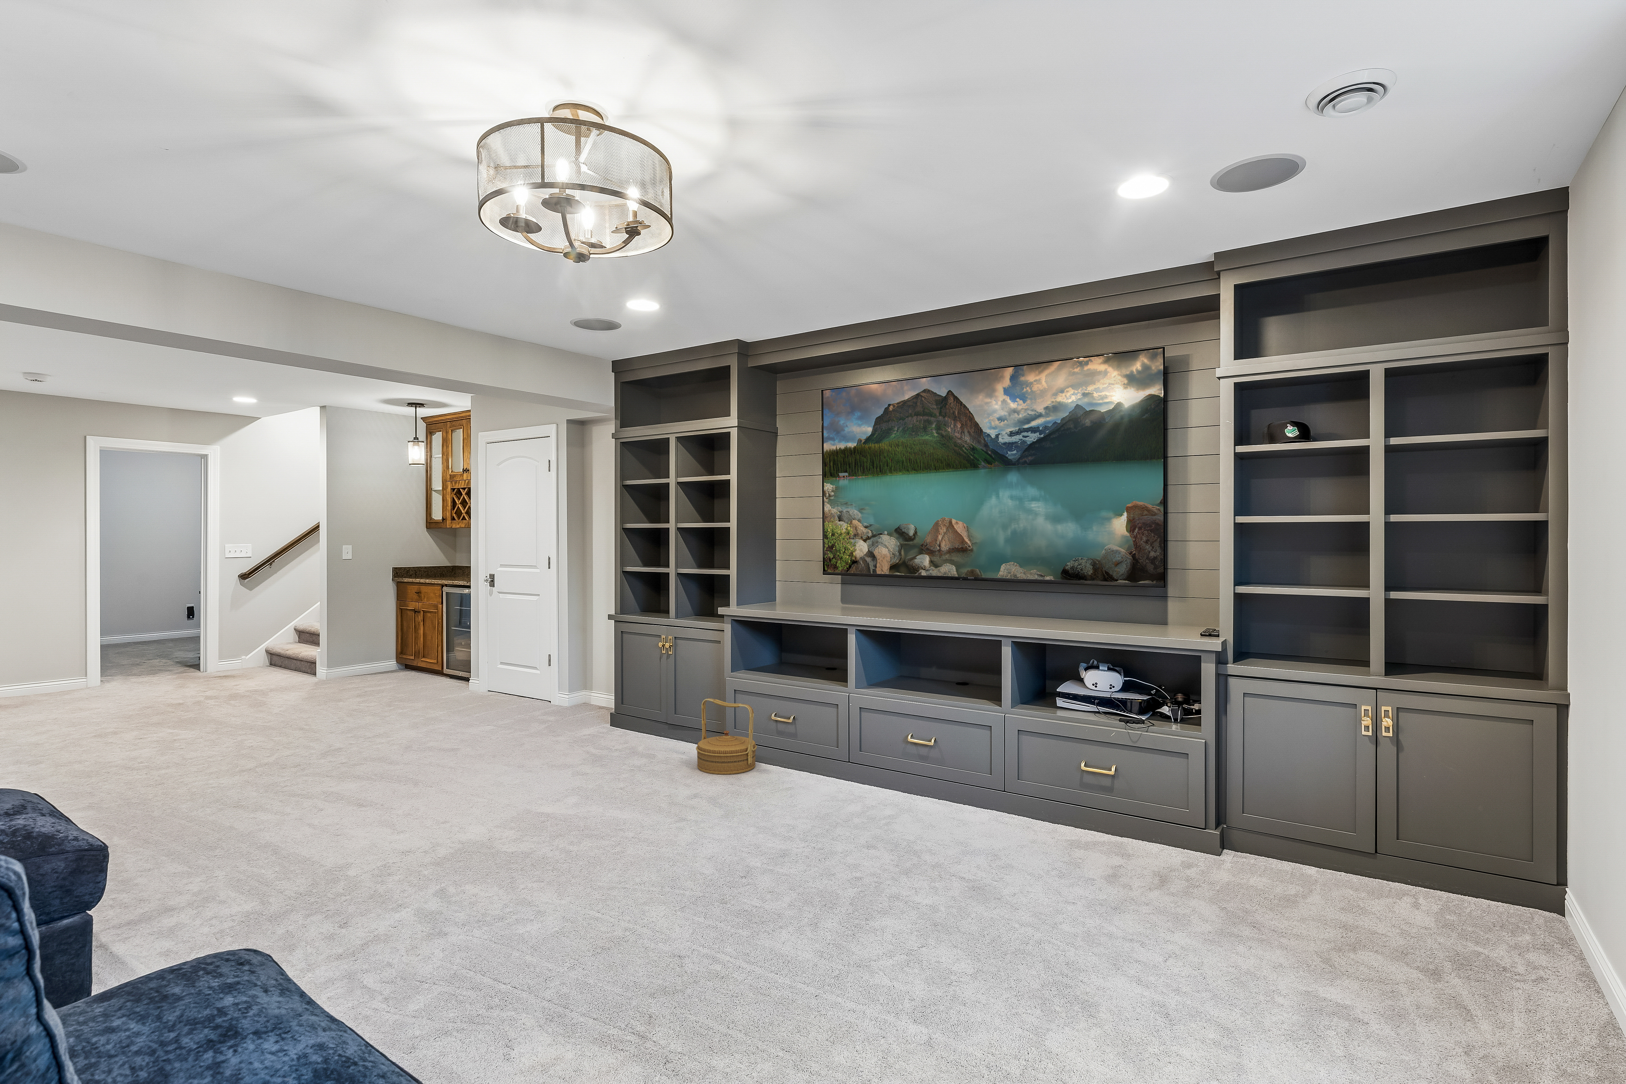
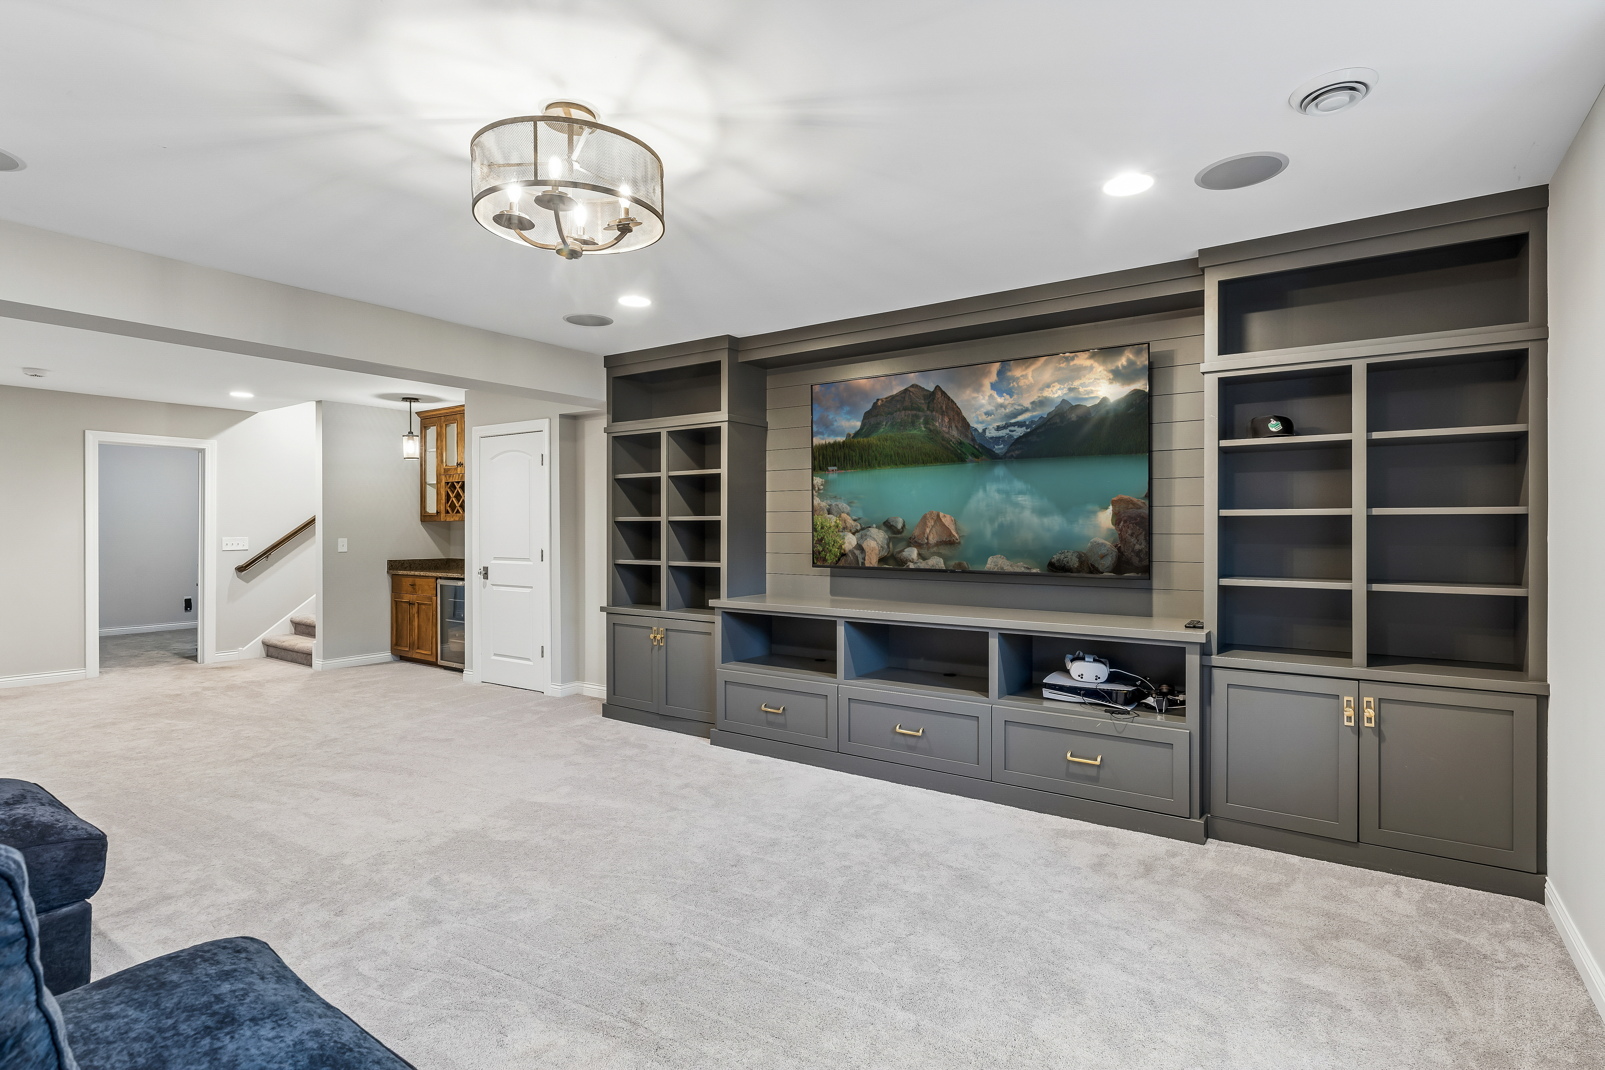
- basket (726, 734)
